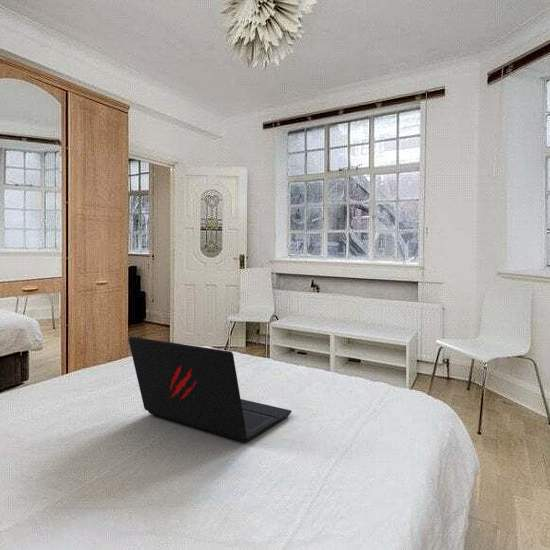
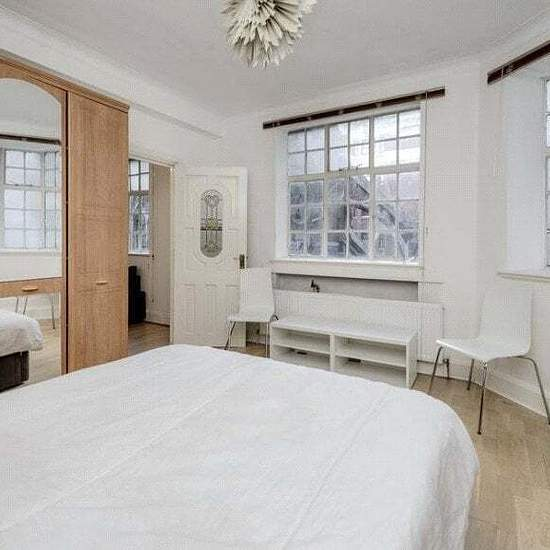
- laptop (212, 376)
